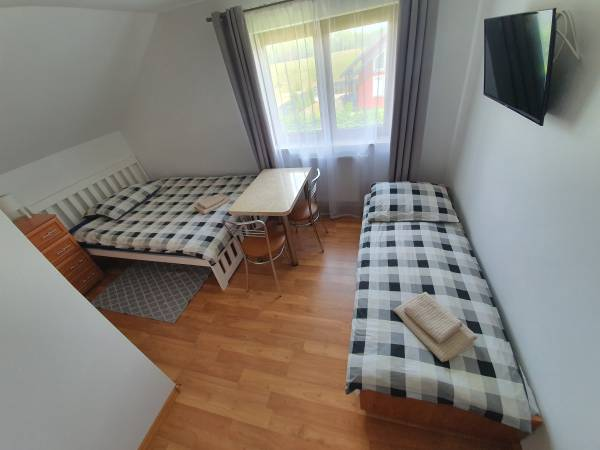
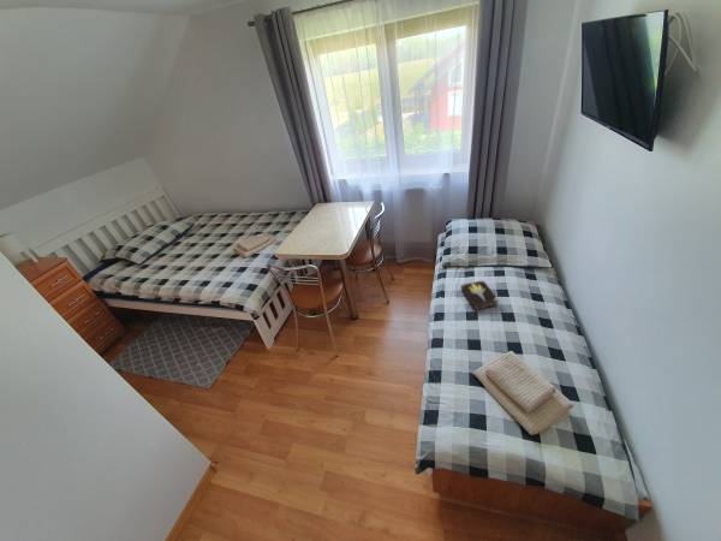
+ hardback book (478, 293)
